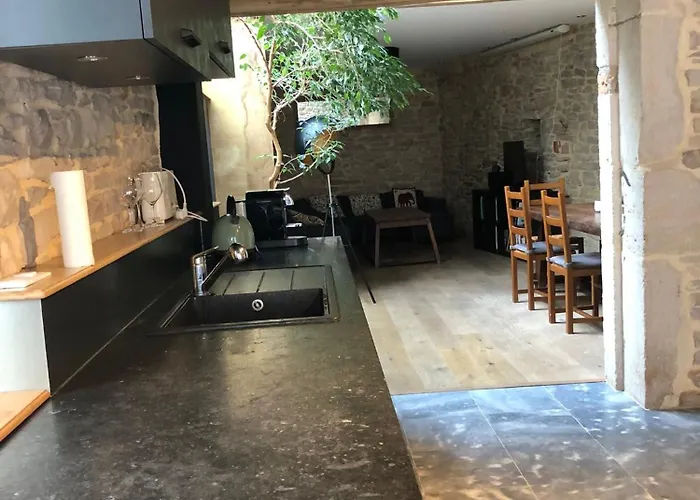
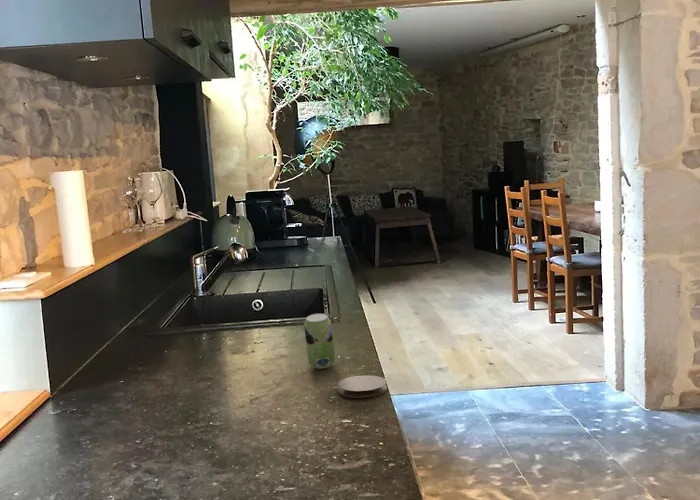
+ beverage can (319, 340)
+ coaster (362, 386)
